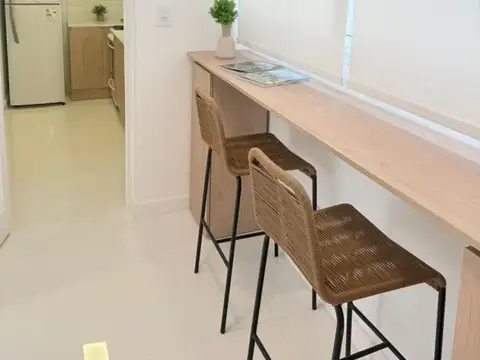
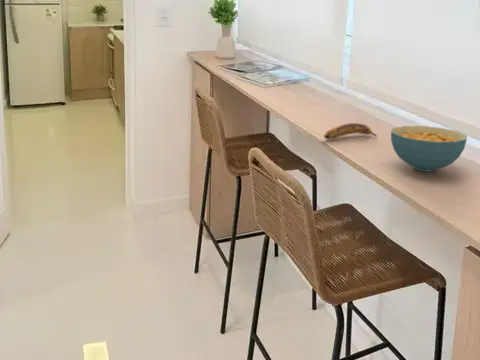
+ banana (348, 130)
+ cereal bowl (426, 151)
